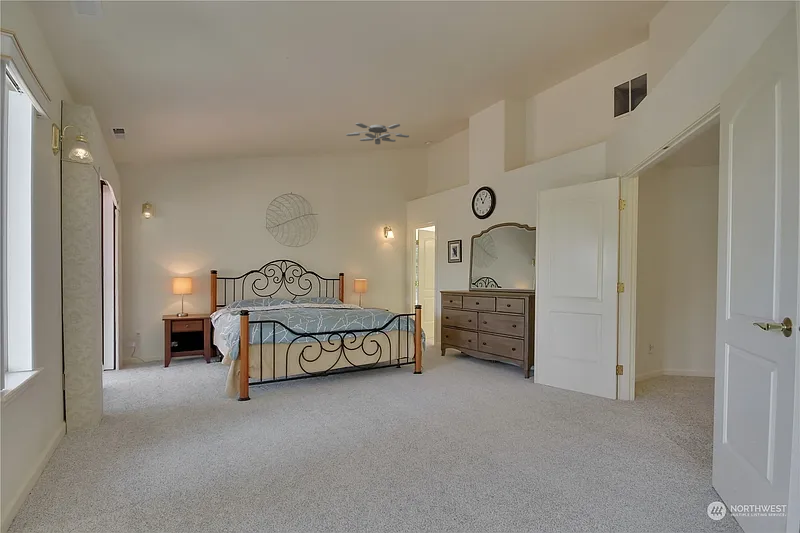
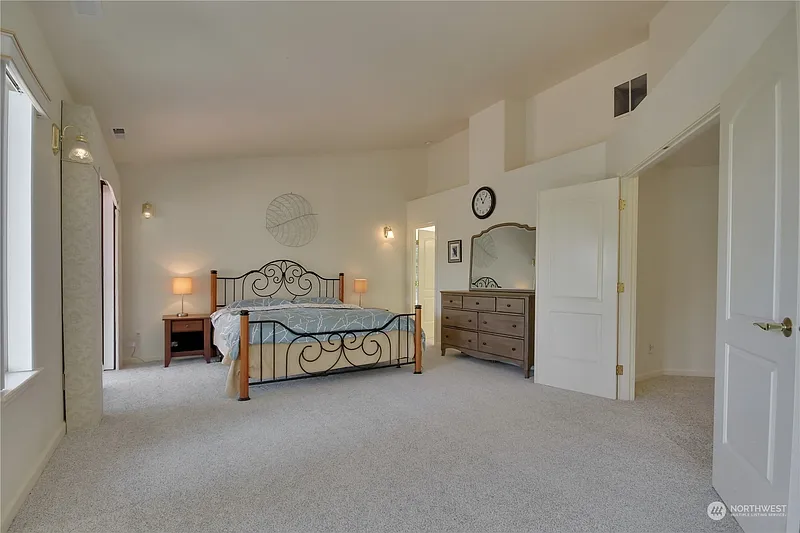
- ceiling fan (377, 134)
